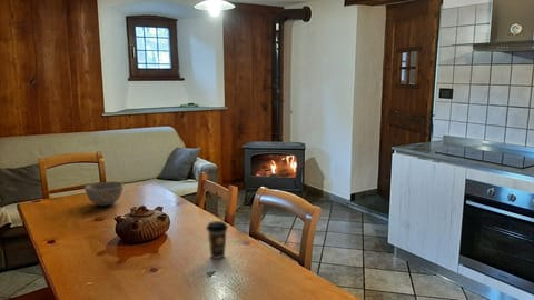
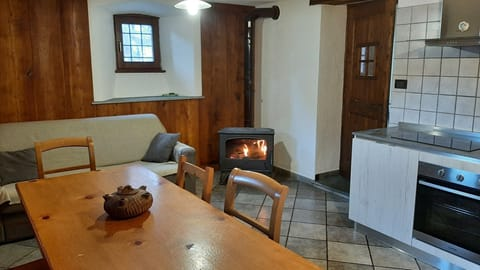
- coffee cup (217, 240)
- bowl (105, 194)
